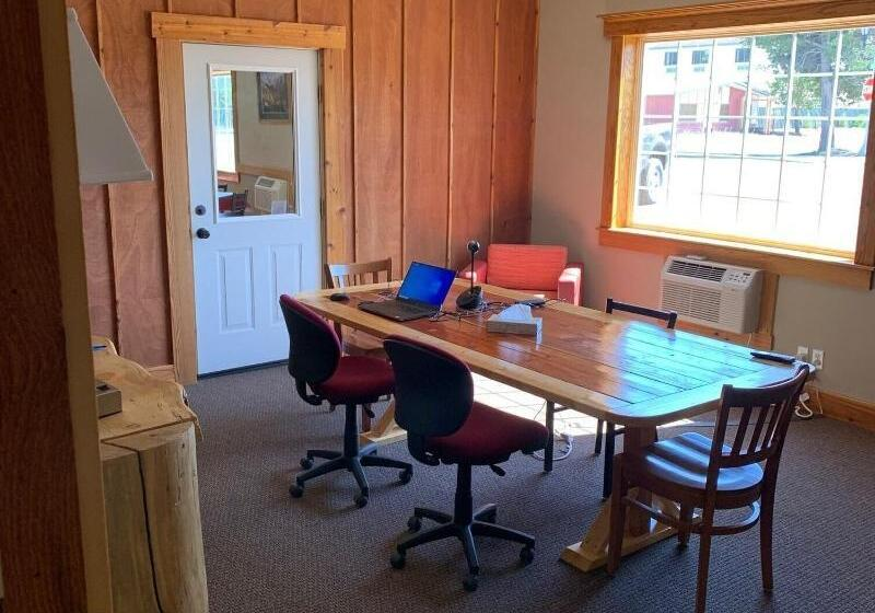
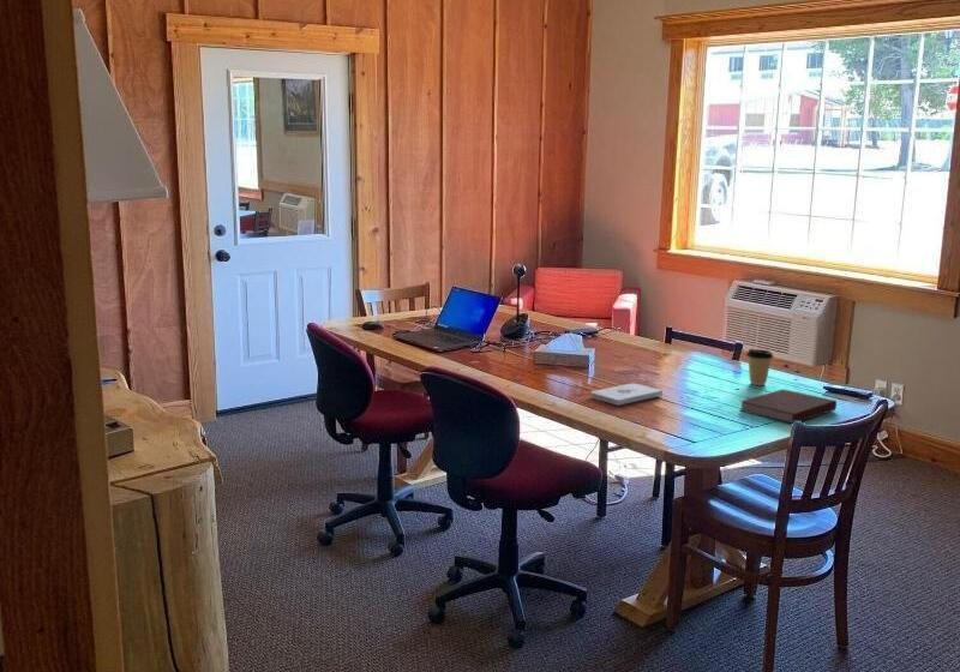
+ coffee cup (758, 366)
+ notebook (787, 406)
+ notepad (625, 394)
